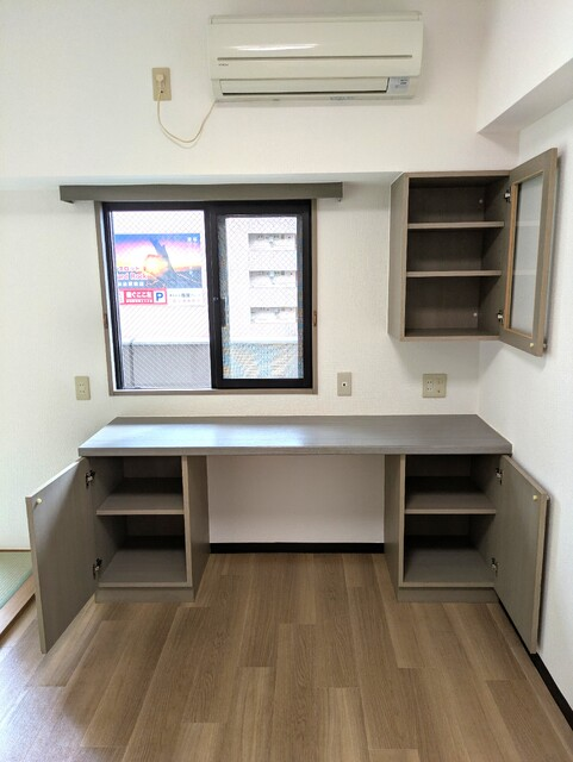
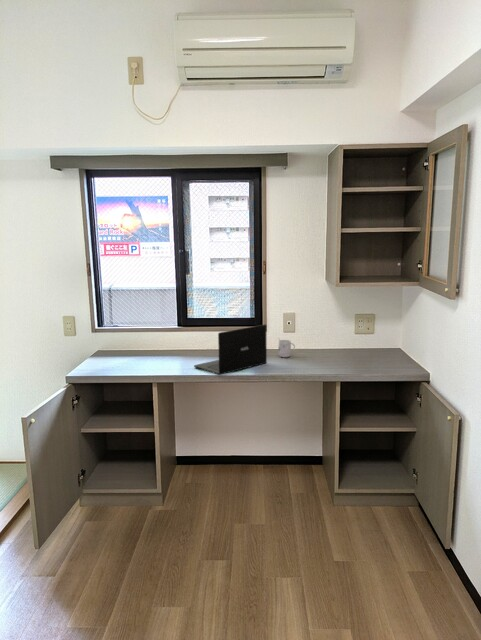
+ laptop (230, 345)
+ mug (286, 346)
